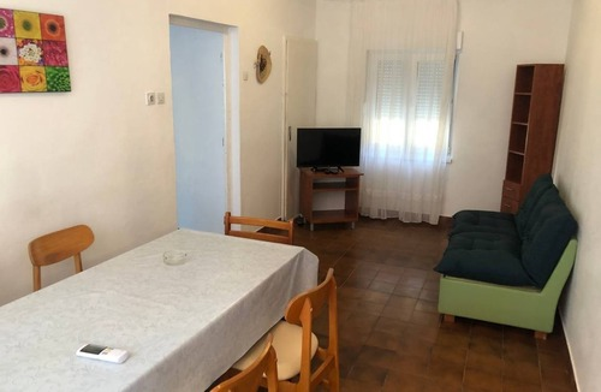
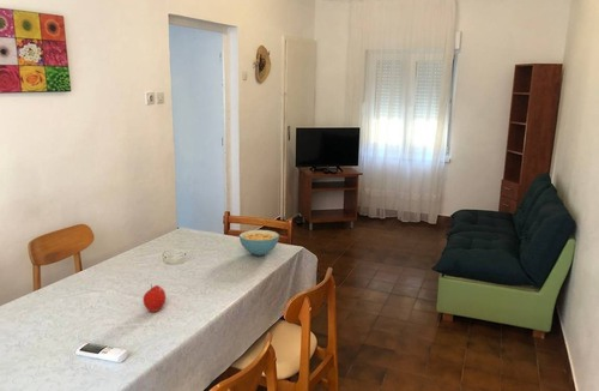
+ fruit (153, 297)
+ cereal bowl (259, 243)
